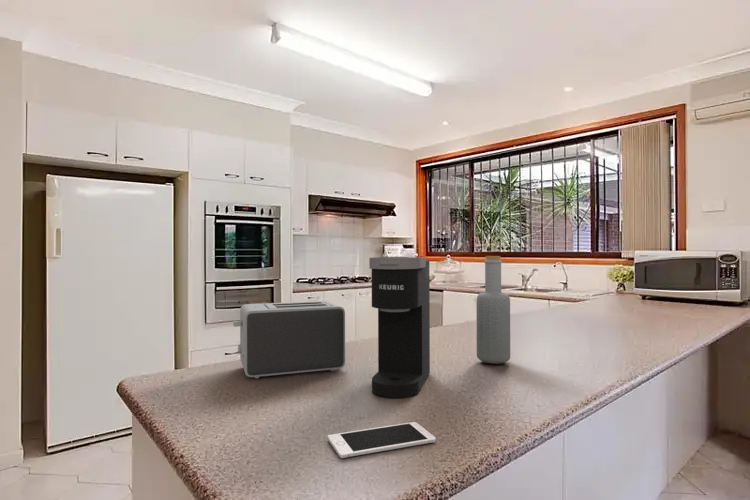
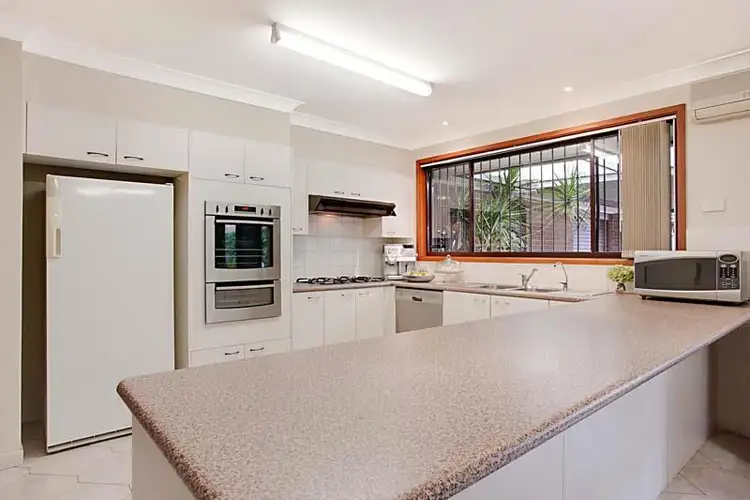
- toaster (287, 337)
- cell phone (381, 438)
- bottle (493, 309)
- coffee maker (402, 319)
